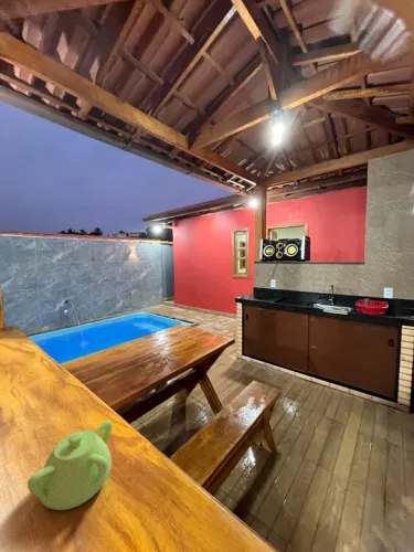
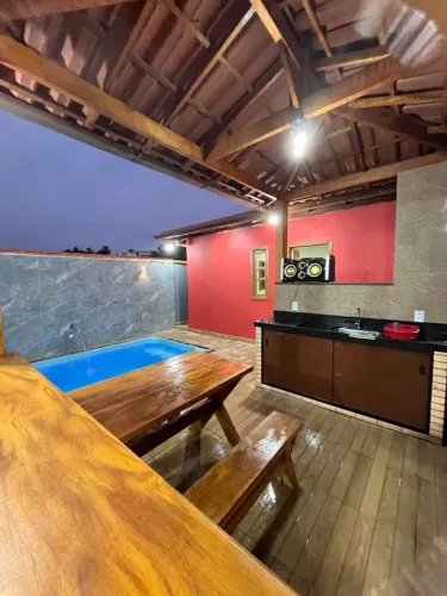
- teapot (79, 461)
